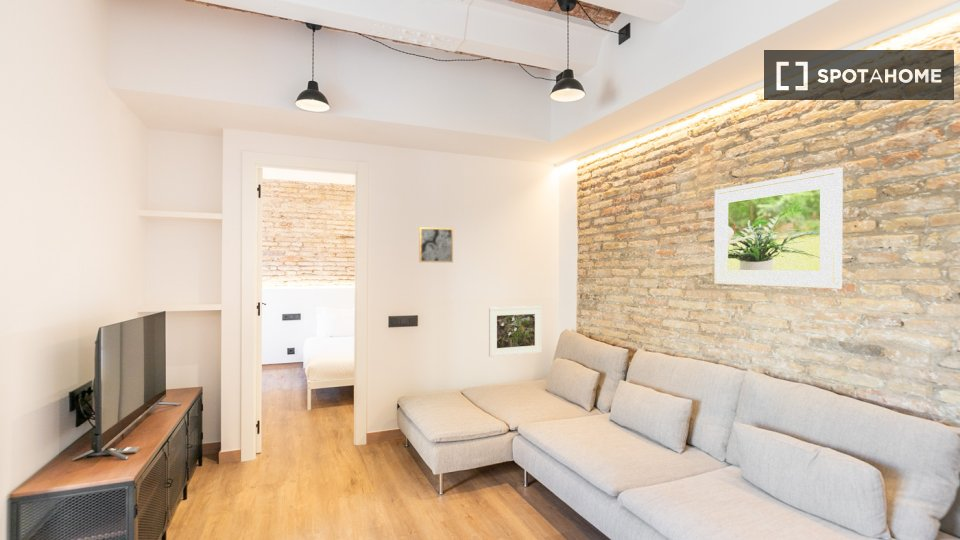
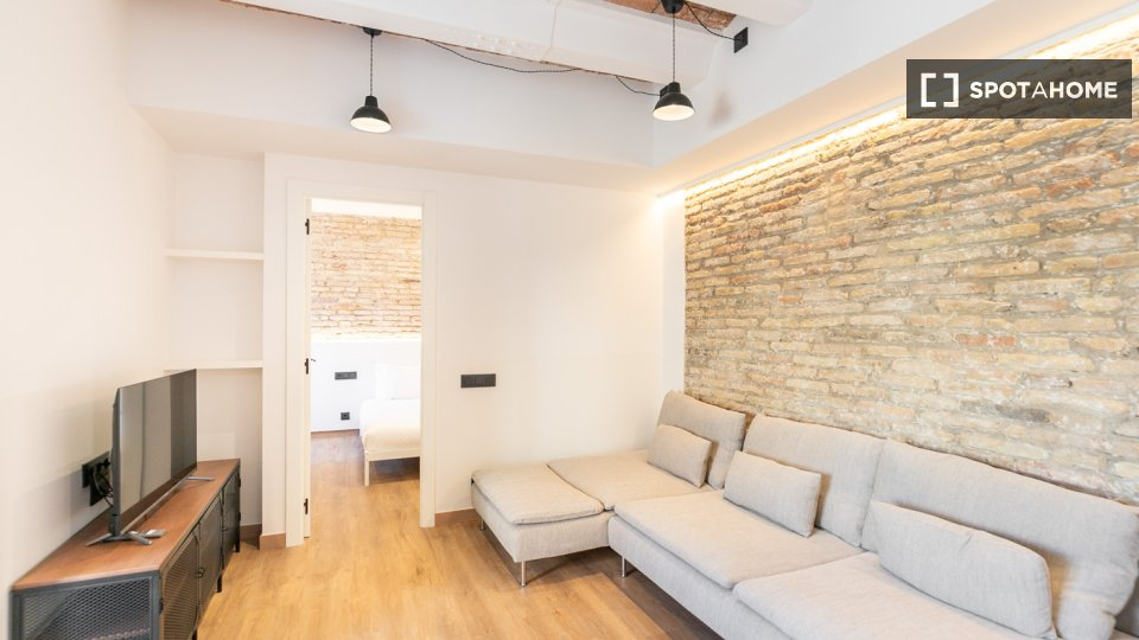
- wall art (436, 245)
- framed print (770, 233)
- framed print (515, 330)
